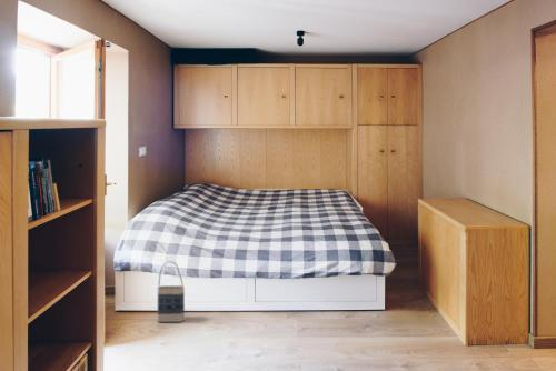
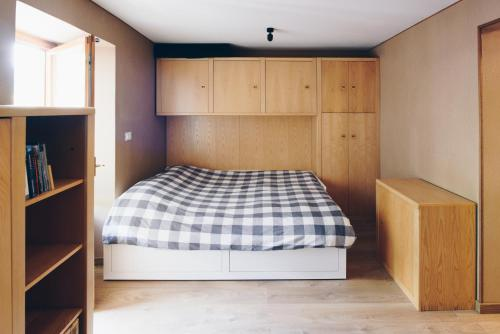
- bag (170, 290)
